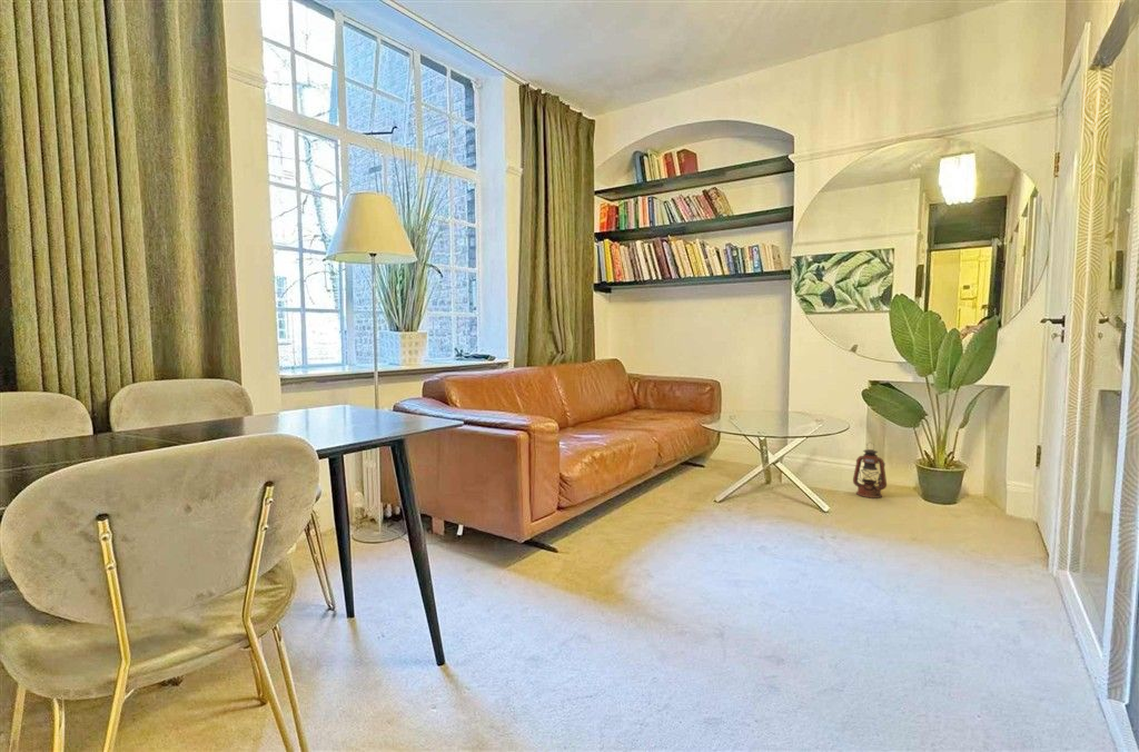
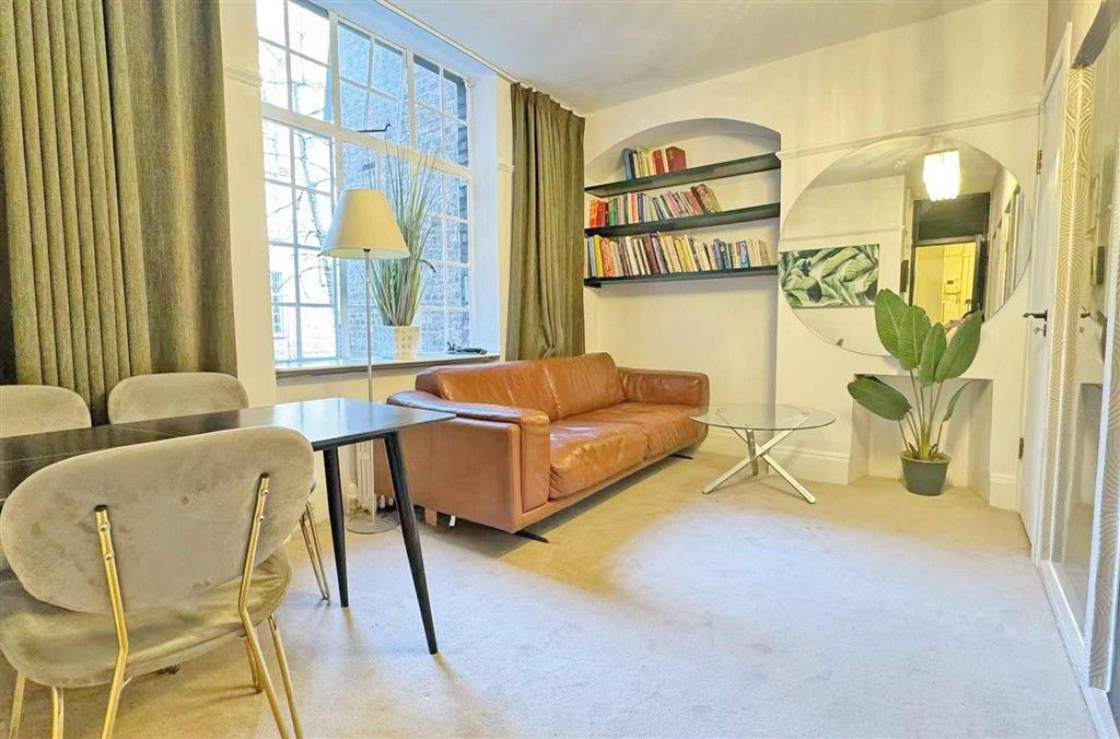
- lantern (870, 468)
